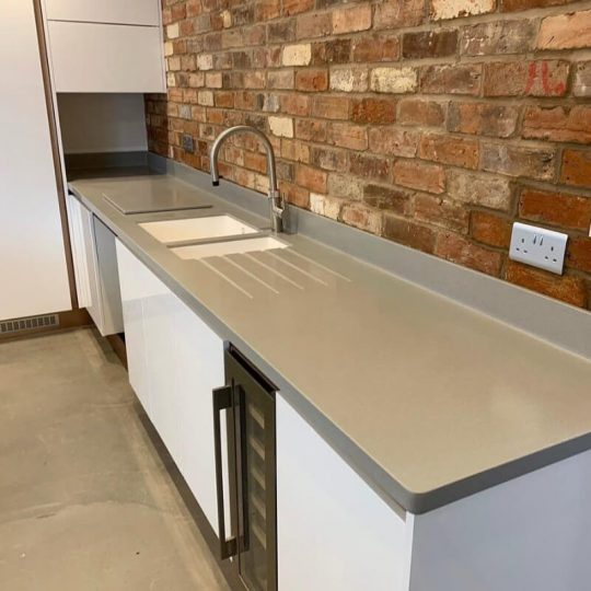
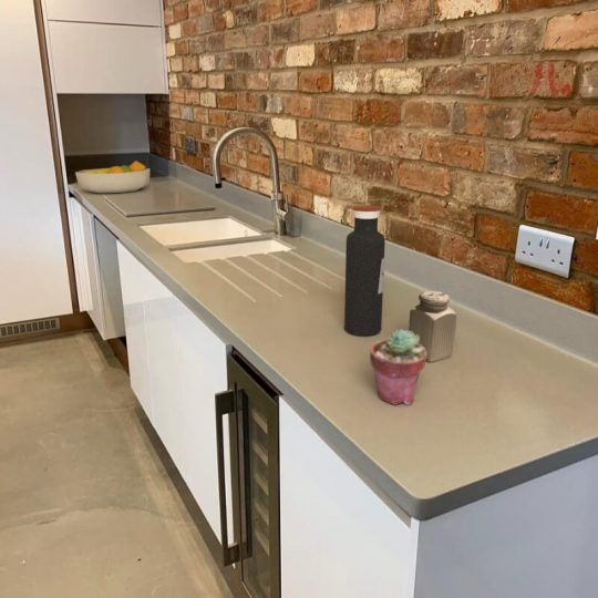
+ fruit bowl (114, 175)
+ water bottle (364, 270)
+ salt shaker (432, 323)
+ potted succulent (398, 363)
